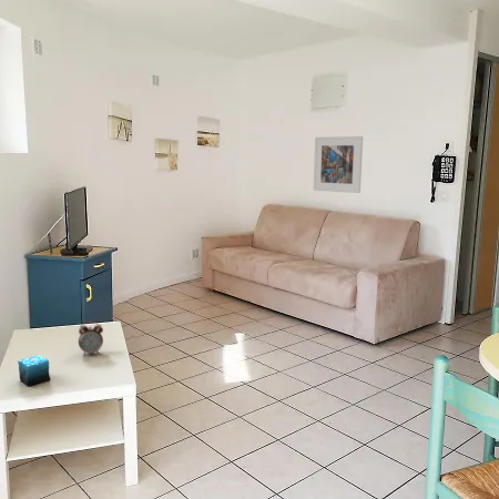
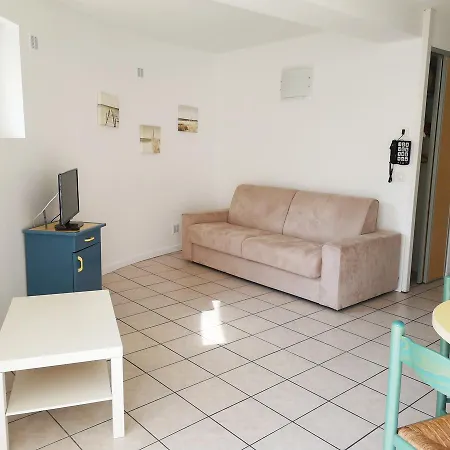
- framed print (337, 164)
- candle (33, 366)
- alarm clock (90, 337)
